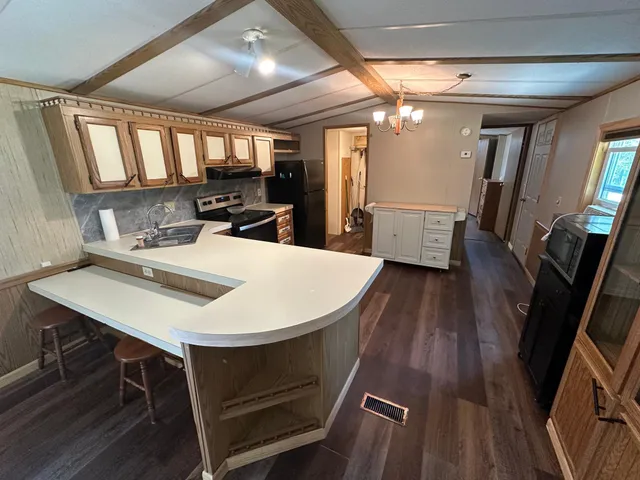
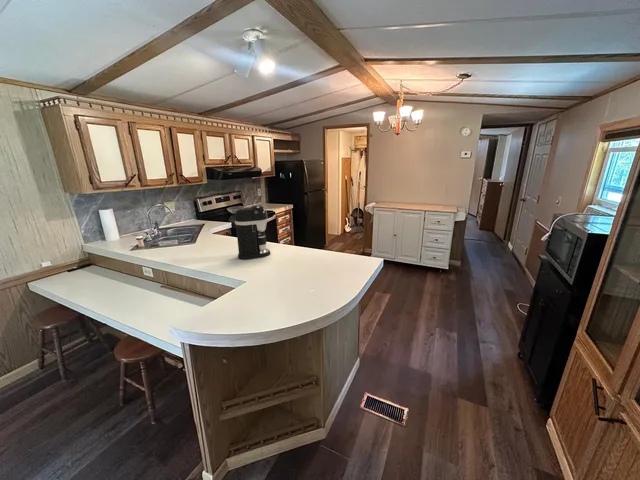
+ coffee maker (252, 231)
